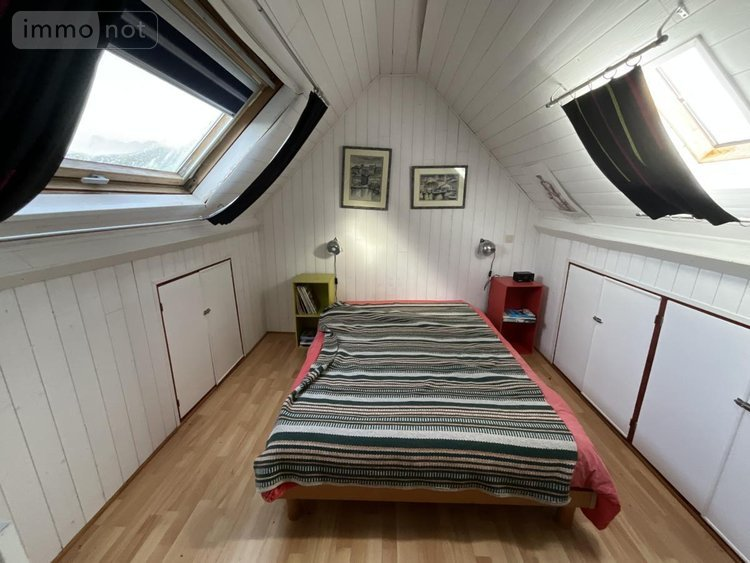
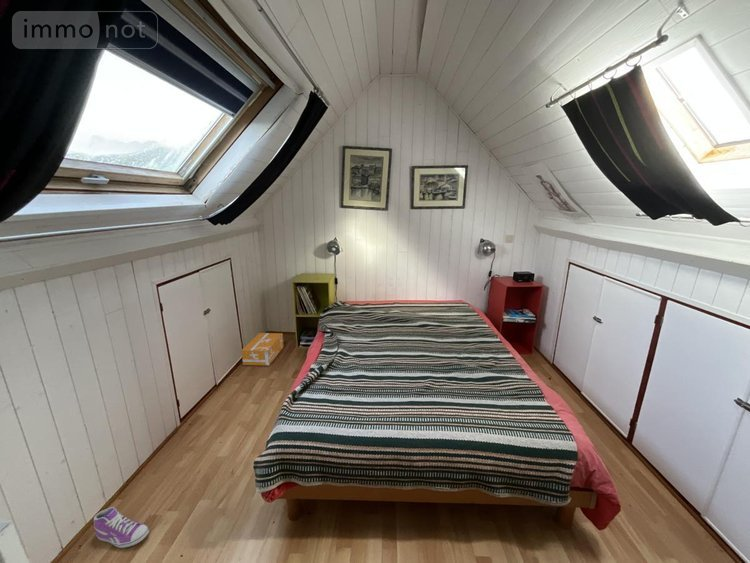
+ shoe box (263, 348)
+ sneaker (118, 525)
